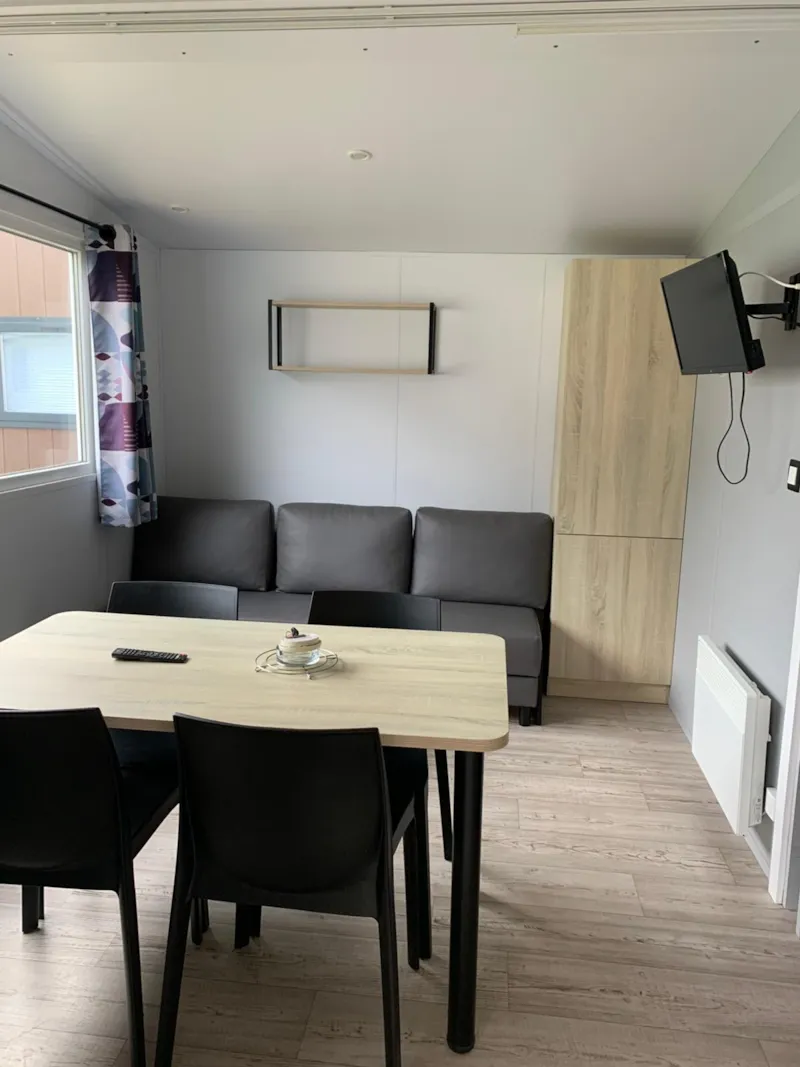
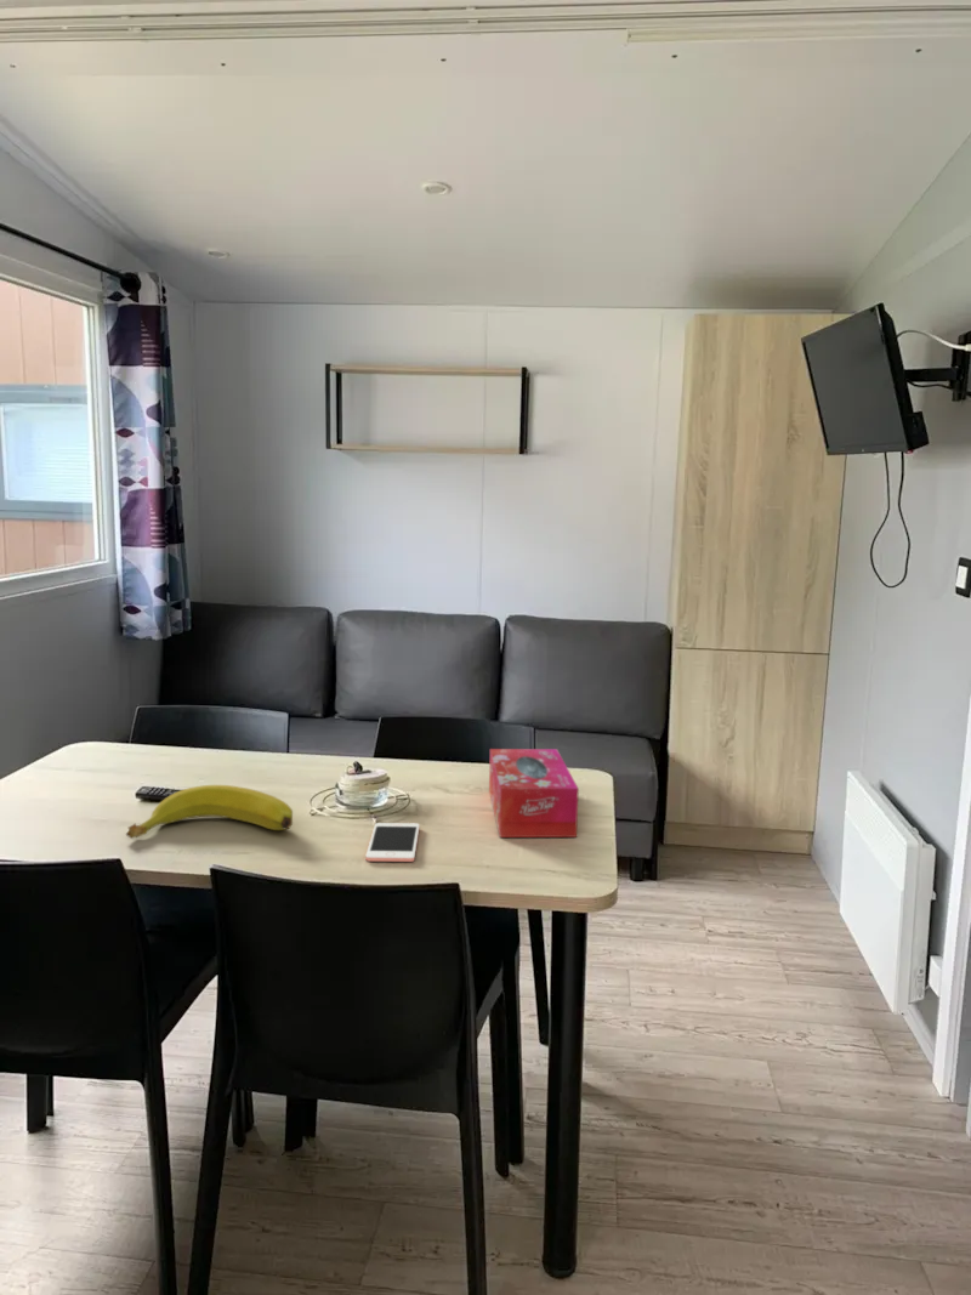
+ tissue box (530, 790)
+ cell phone (393, 841)
+ banana (223, 812)
